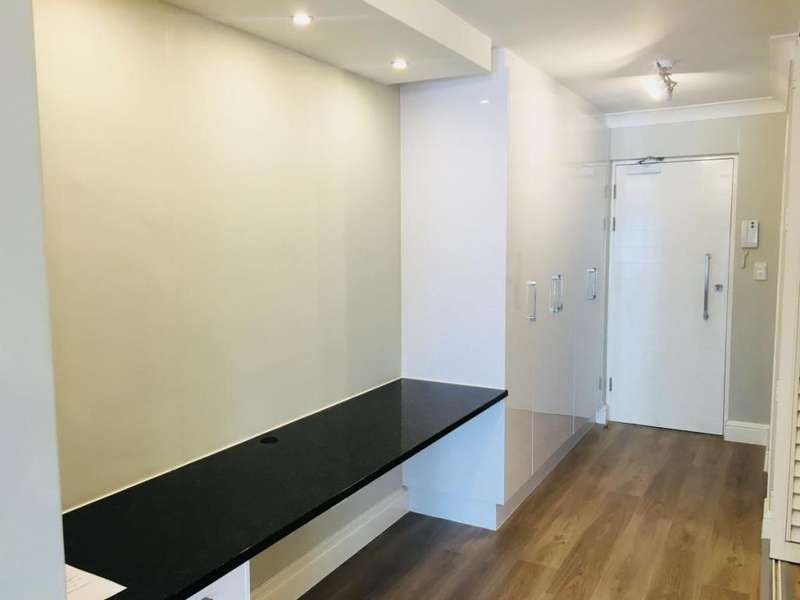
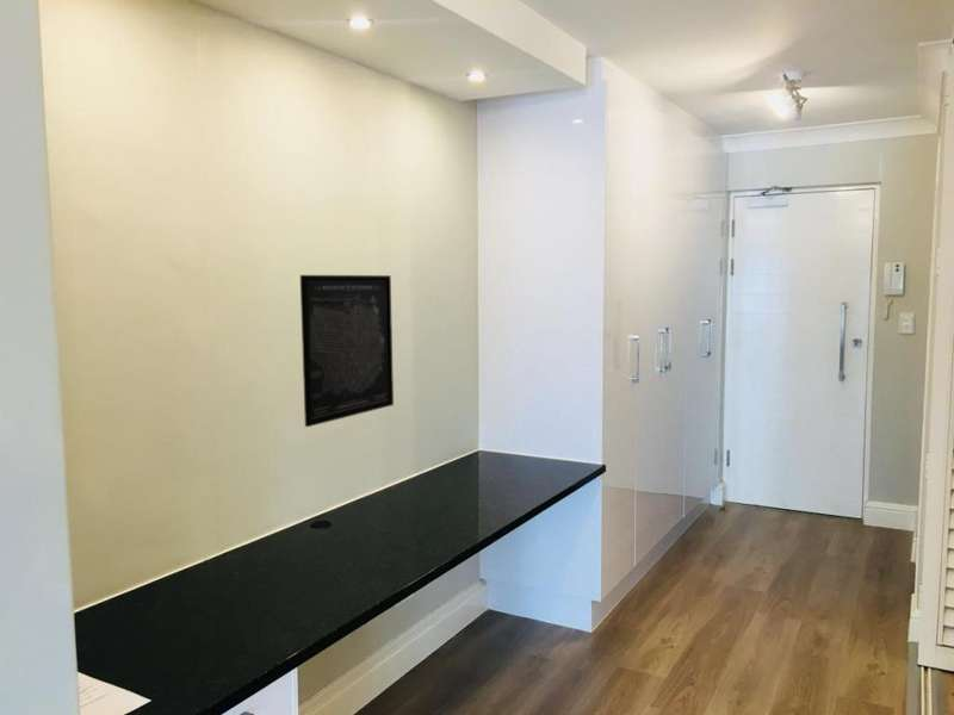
+ wall art (351, 346)
